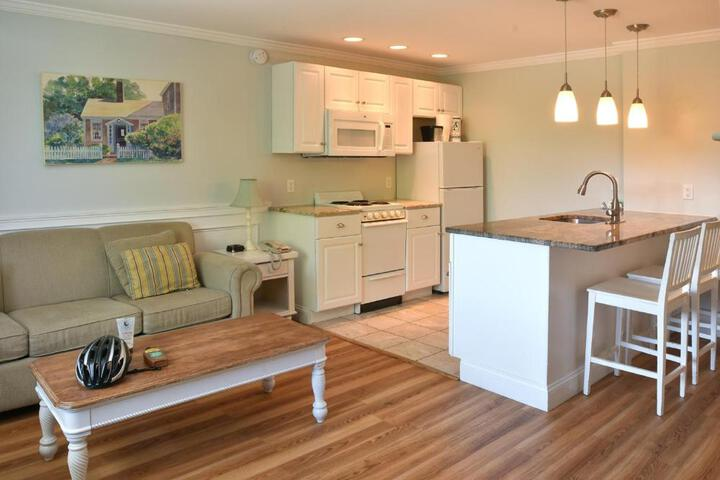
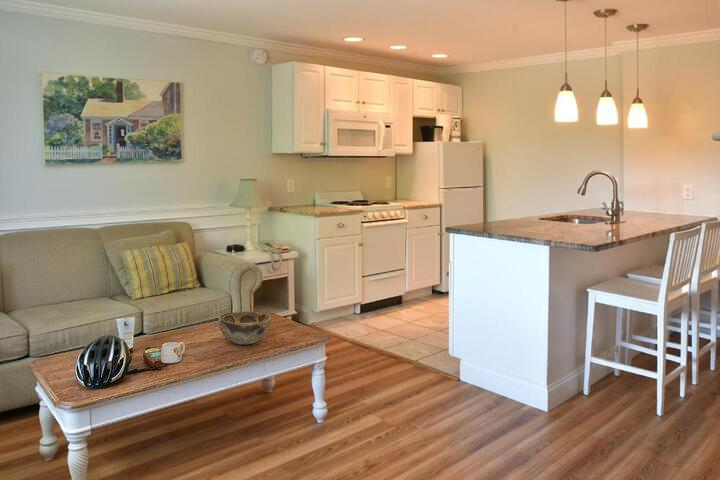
+ decorative bowl (245, 329)
+ mug (174, 351)
